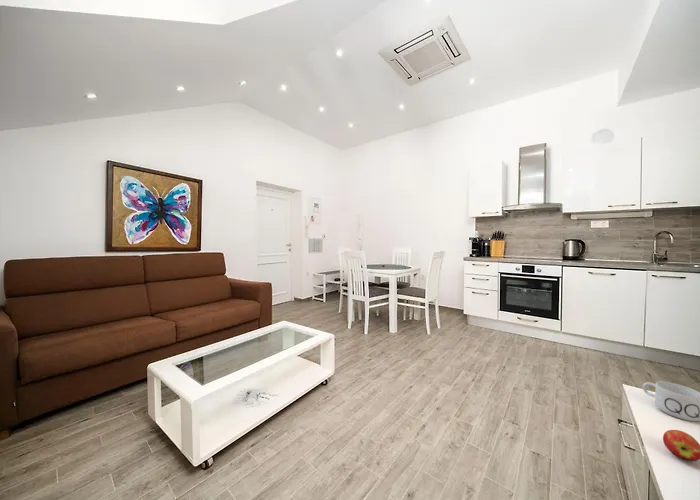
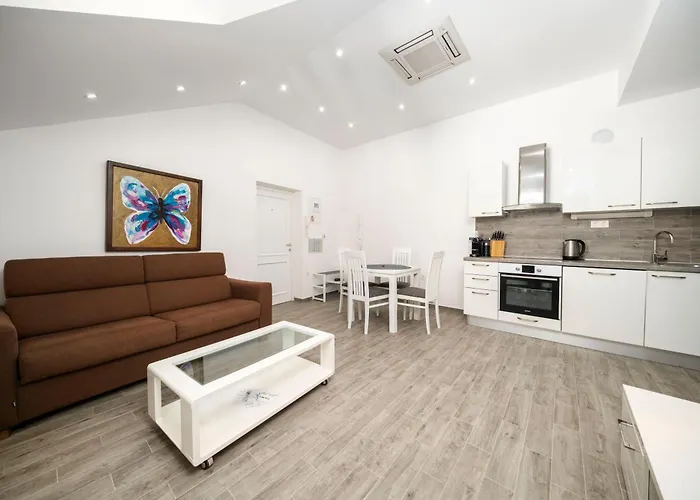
- mug (669, 397)
- apple (681, 444)
